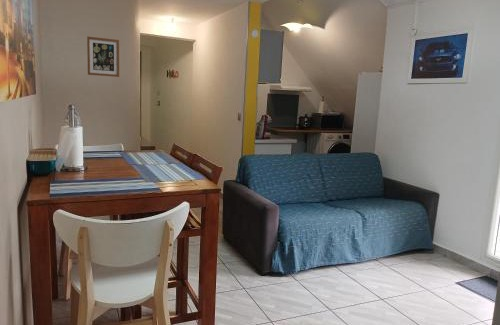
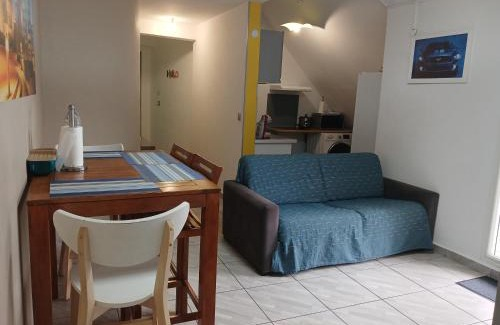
- wall art (103, 57)
